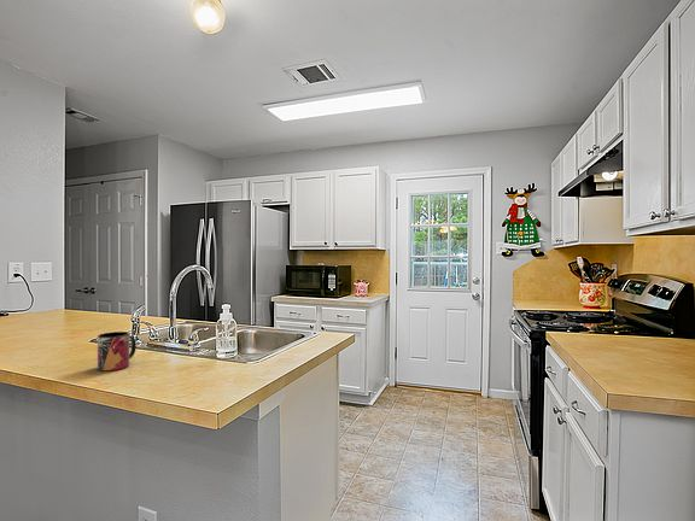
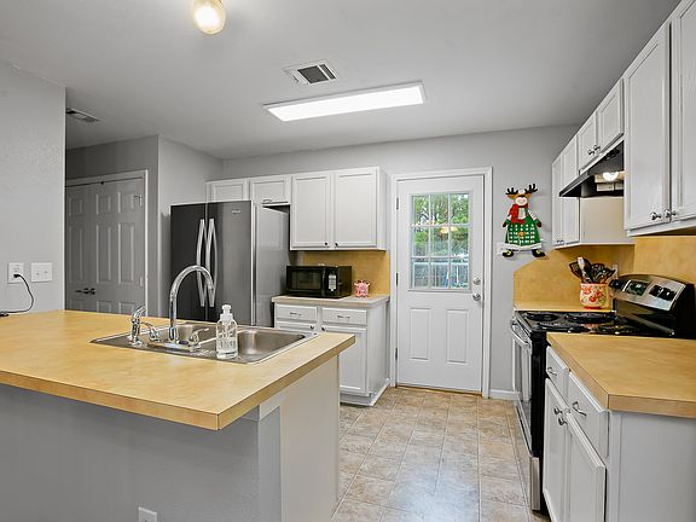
- mug (118, 349)
